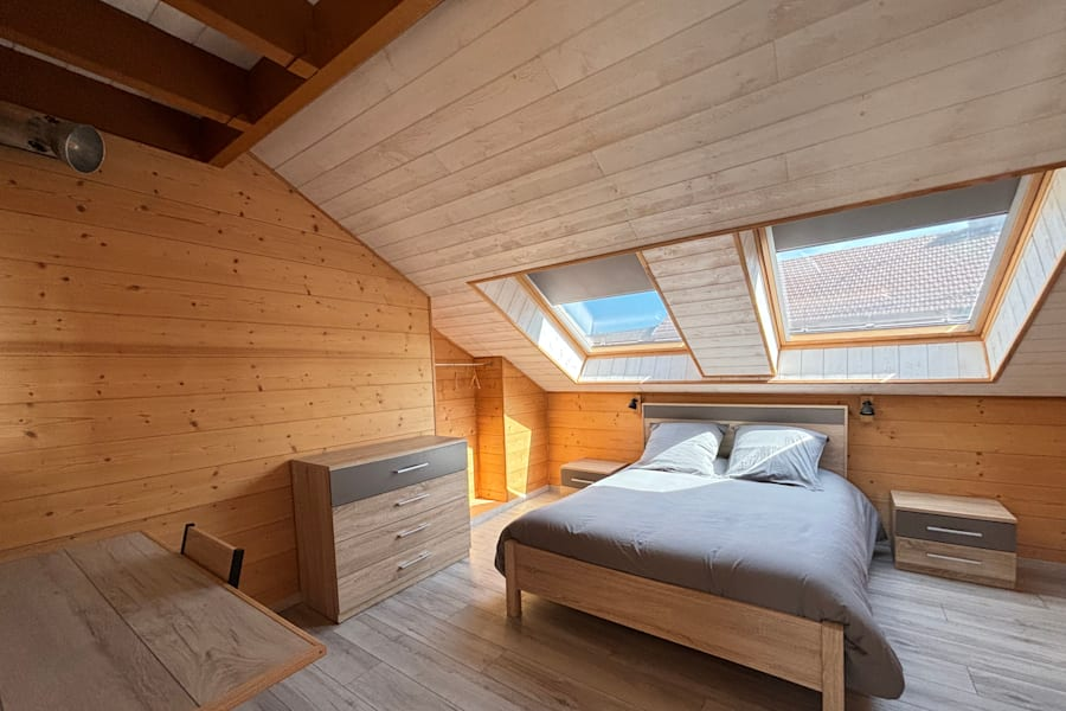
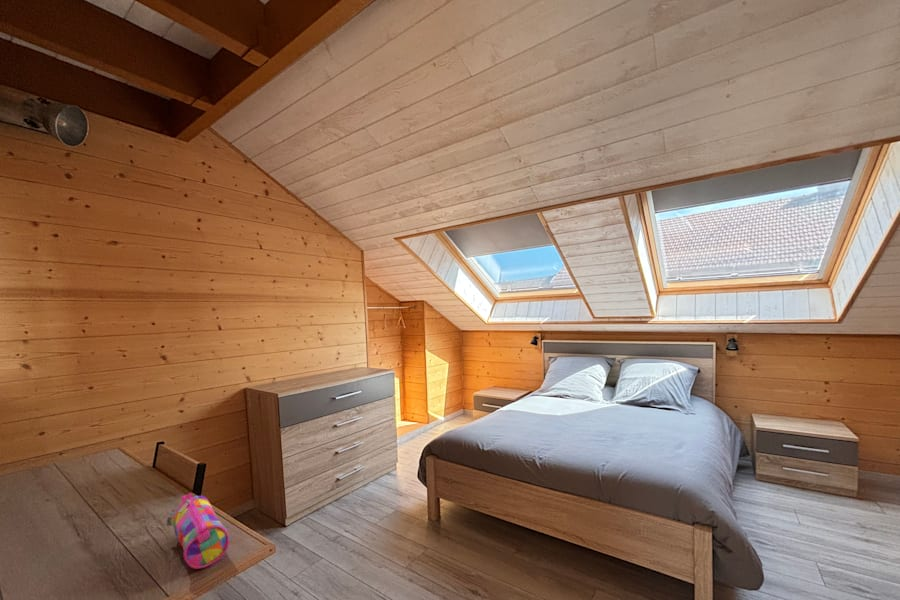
+ pencil case (198, 528)
